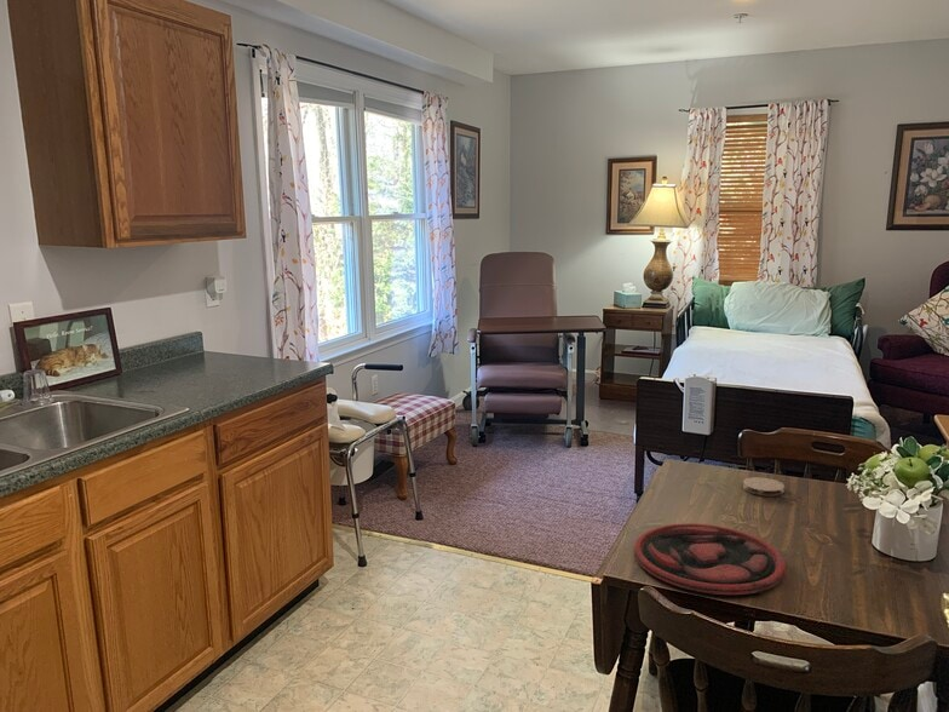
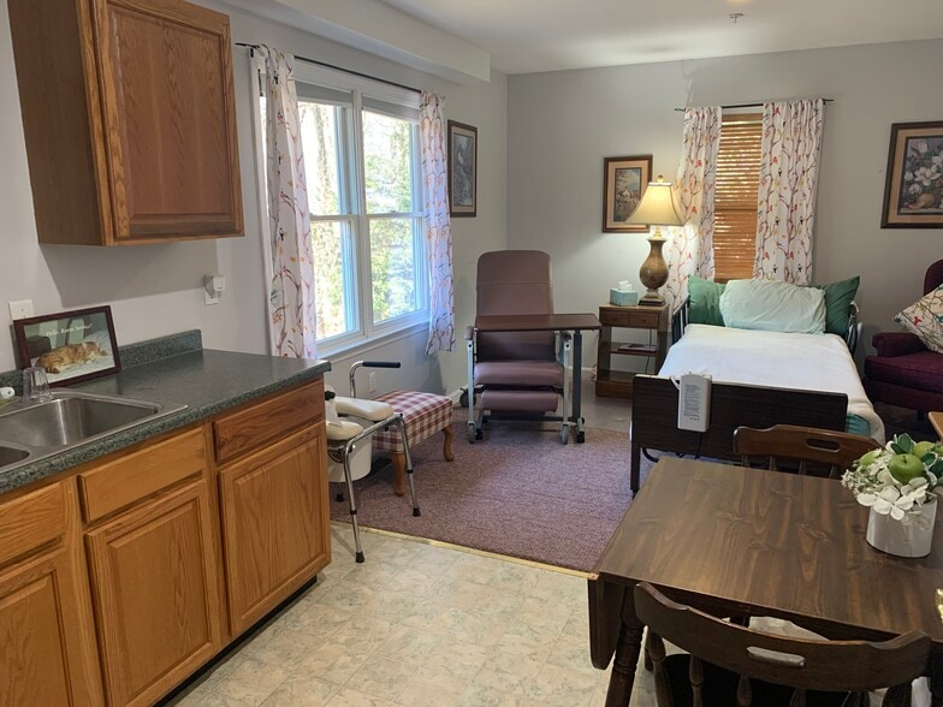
- coaster (763, 486)
- plate (707, 555)
